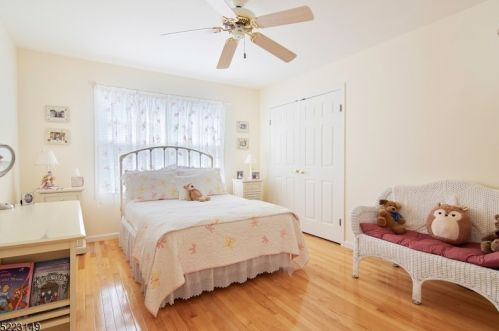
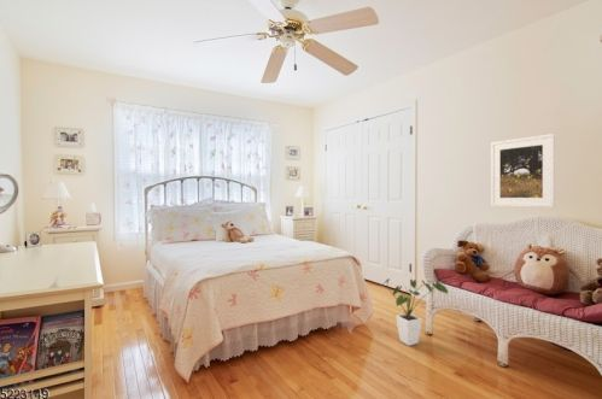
+ house plant (411, 311)
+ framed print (520, 172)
